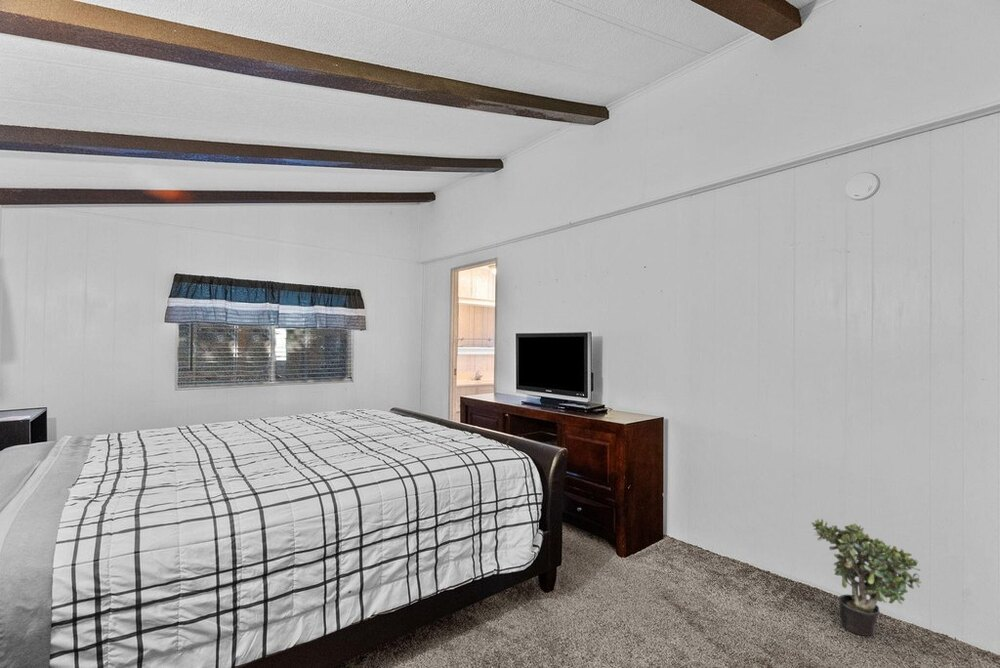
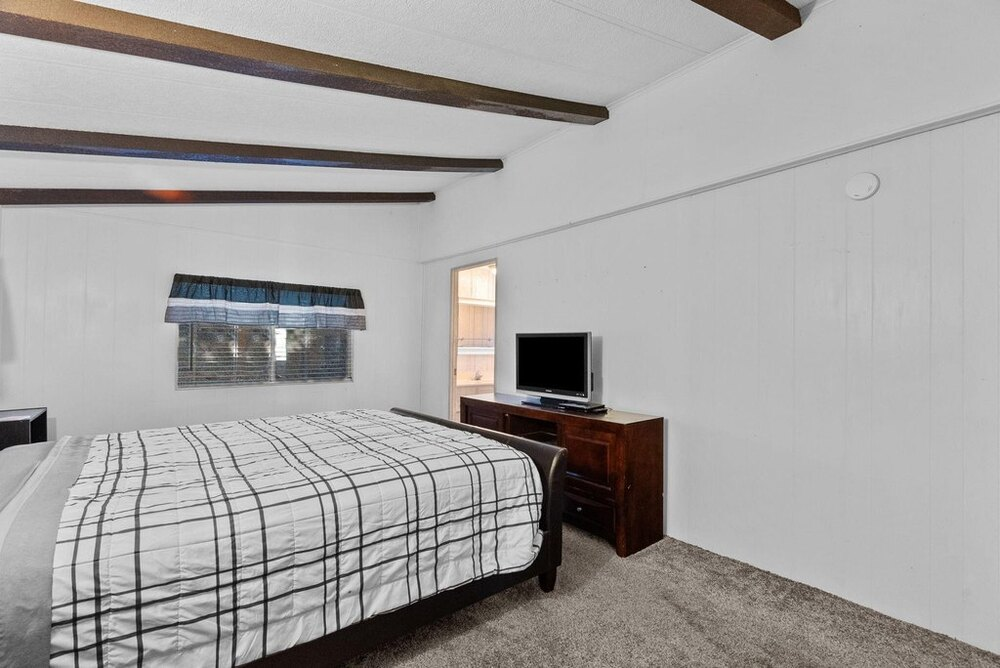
- potted plant (859, 578)
